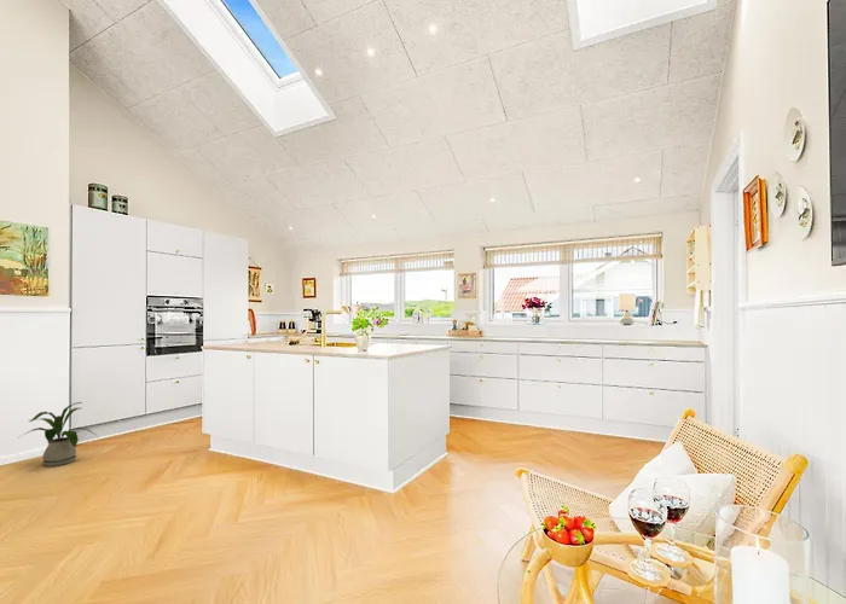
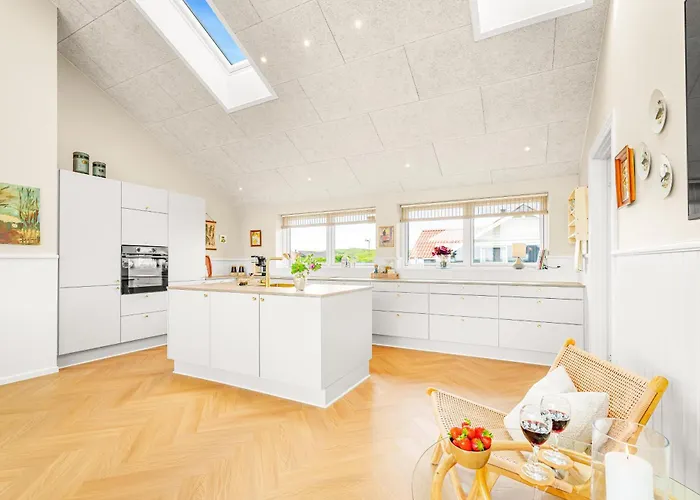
- house plant (58, 430)
